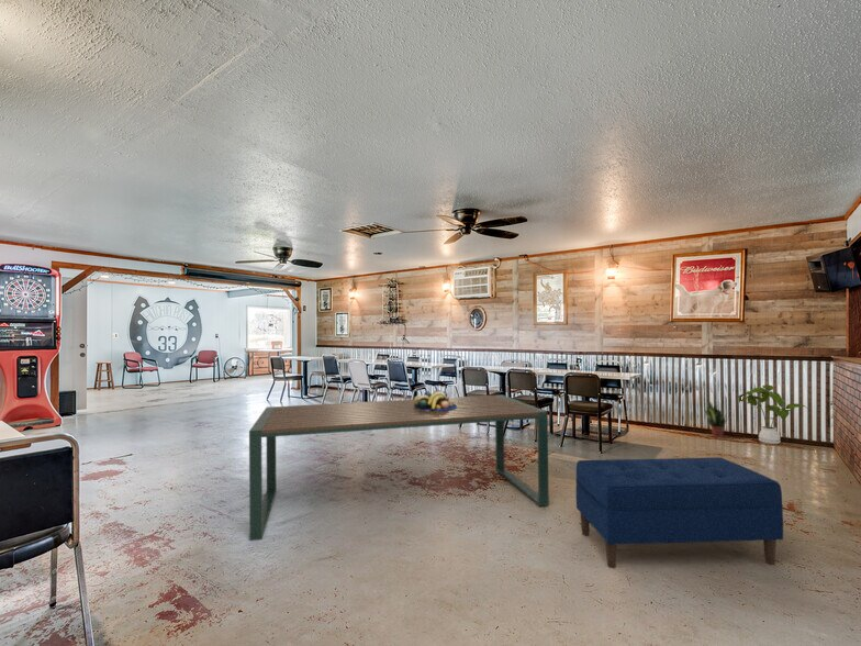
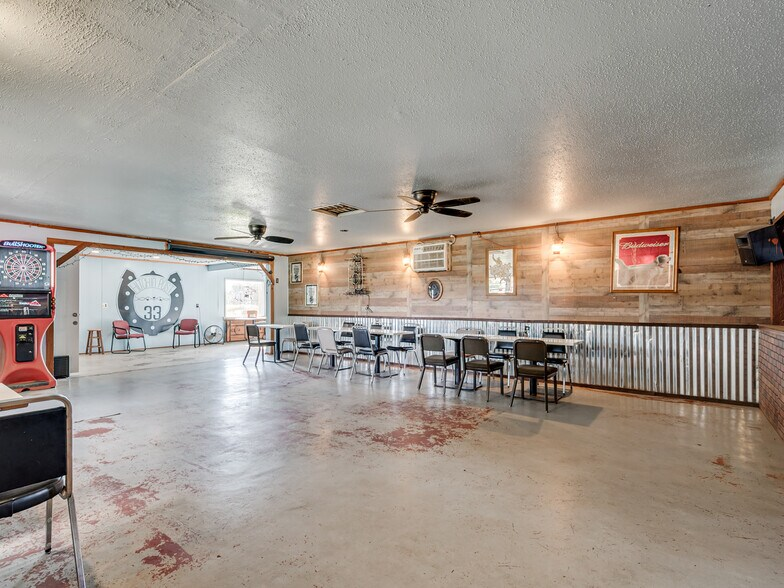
- dining table (401, 427)
- house plant (769, 414)
- fruit bowl (435, 398)
- bench (670, 509)
- potted plant (717, 417)
